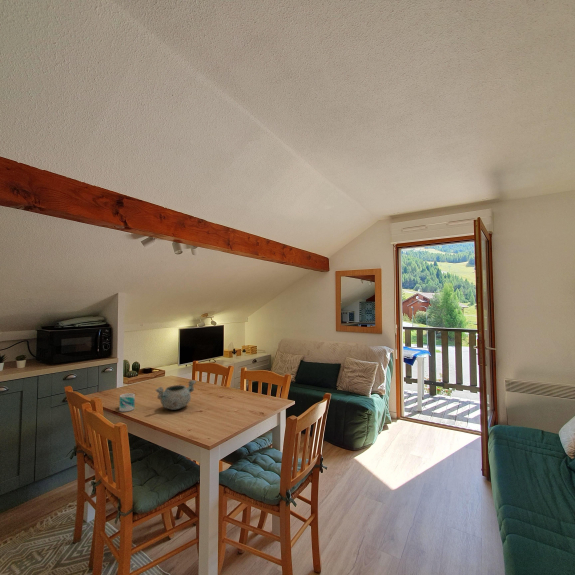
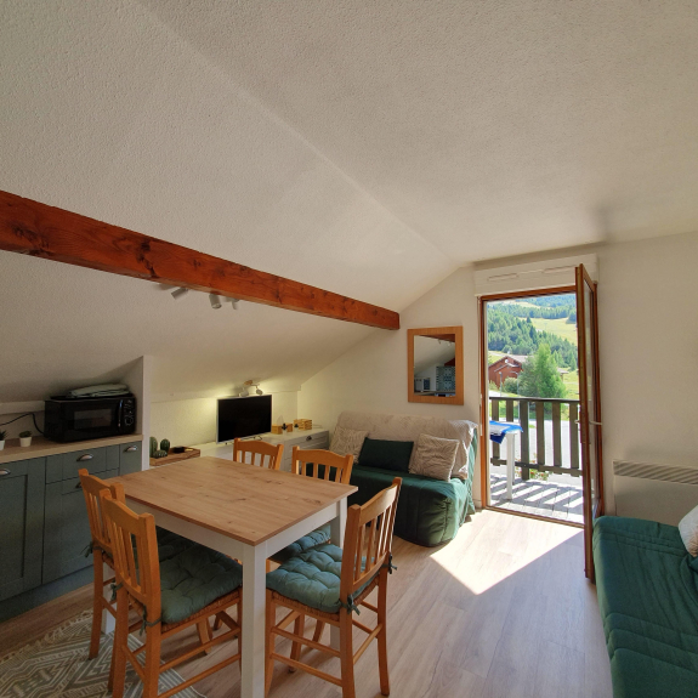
- decorative bowl (175, 395)
- mug (125, 401)
